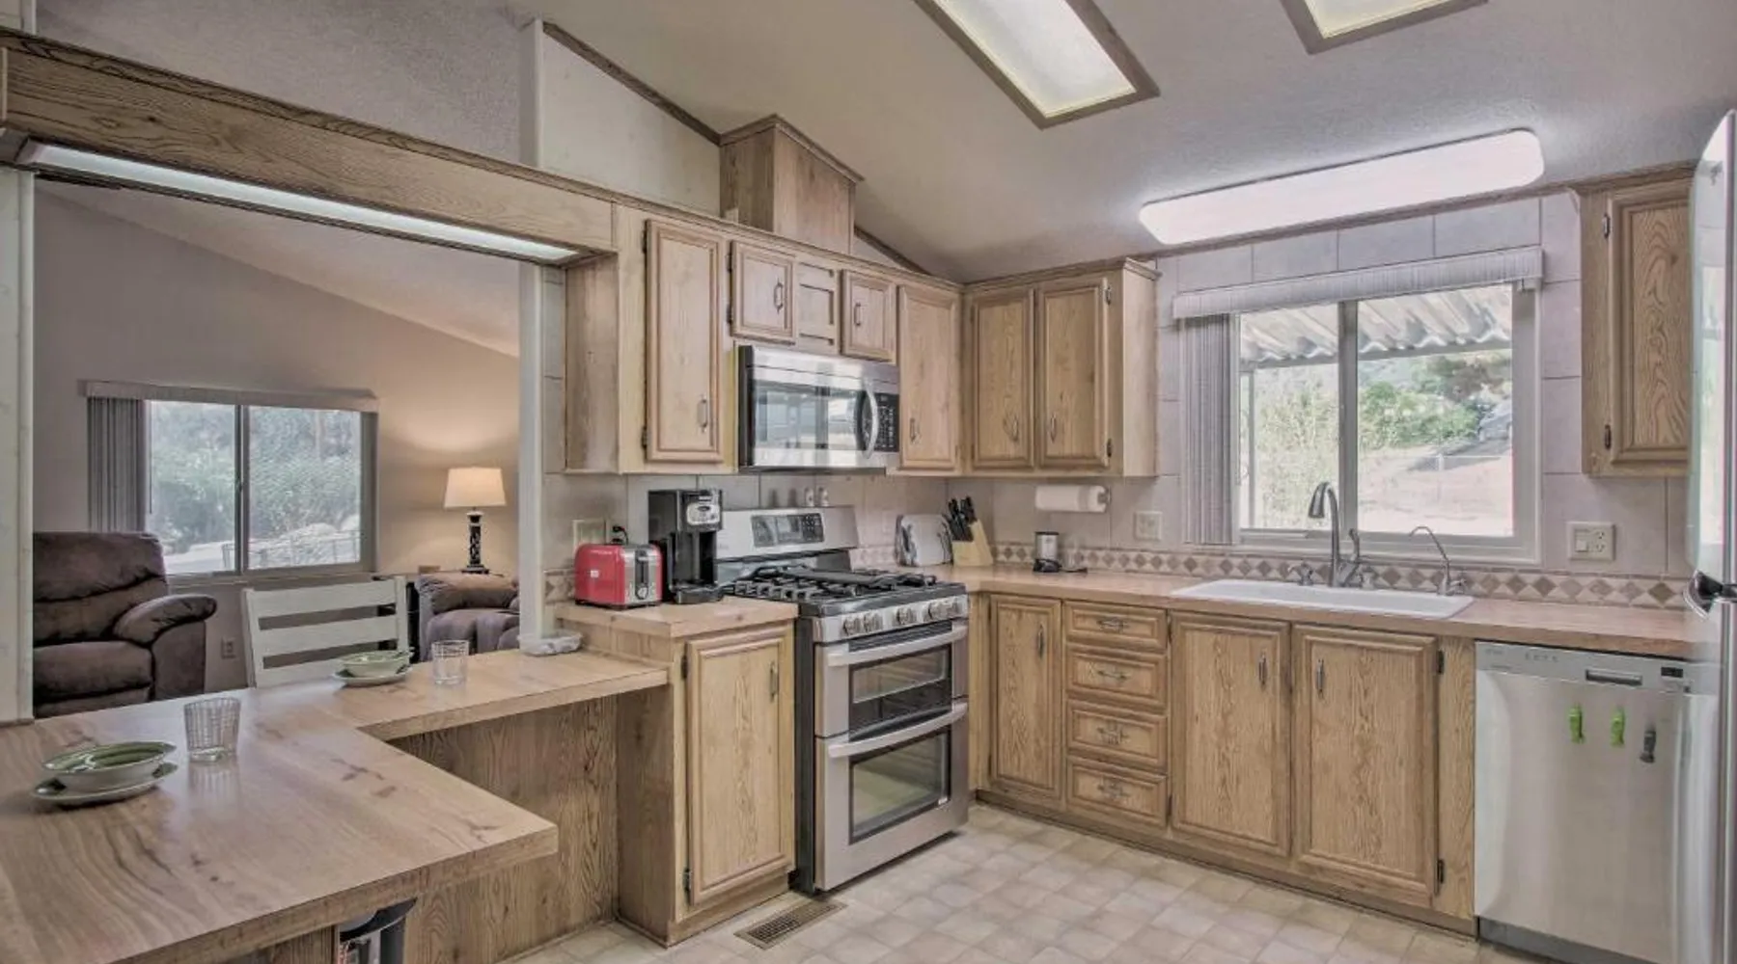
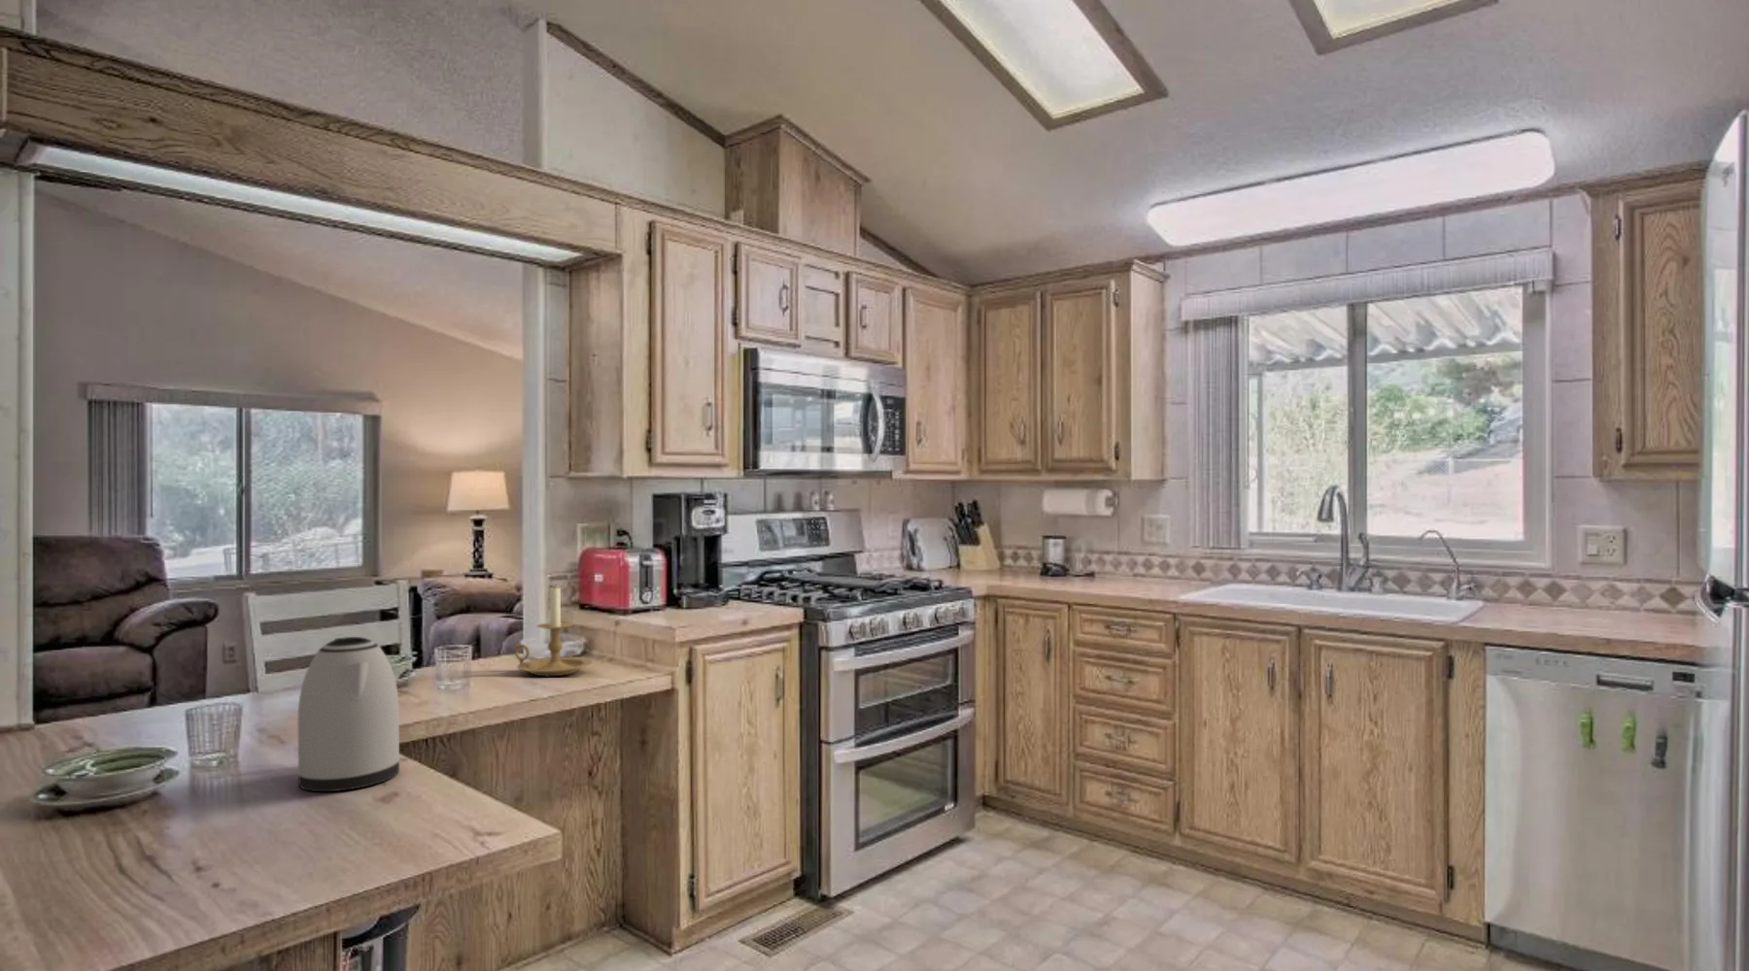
+ kettle (345, 704)
+ candle holder (555, 628)
